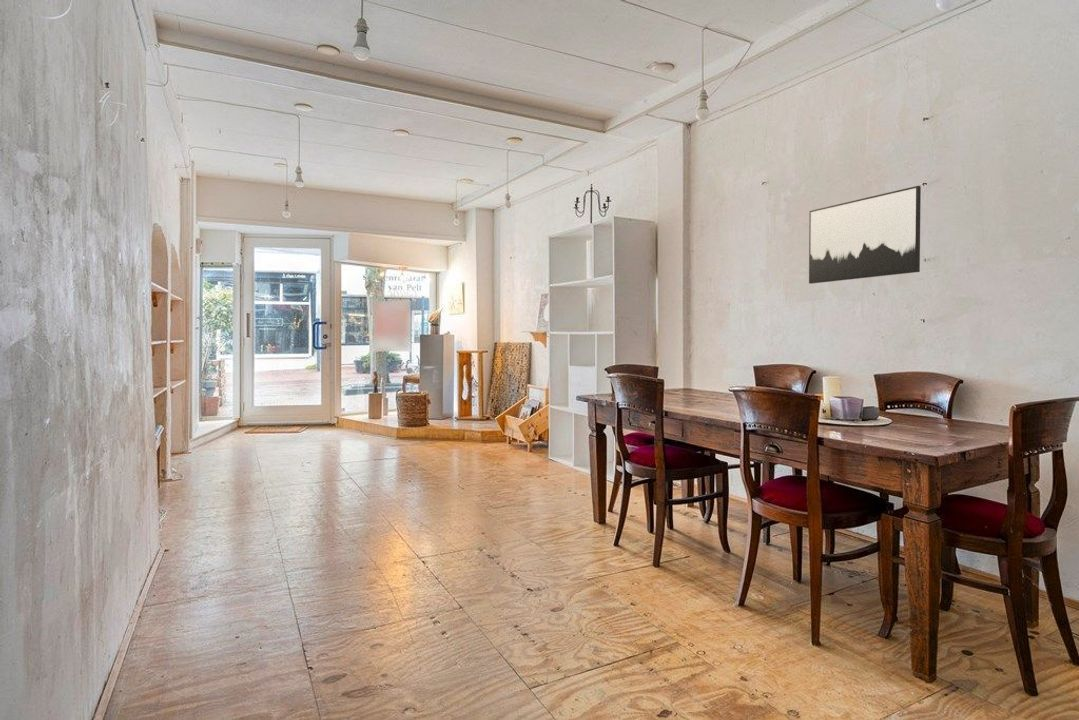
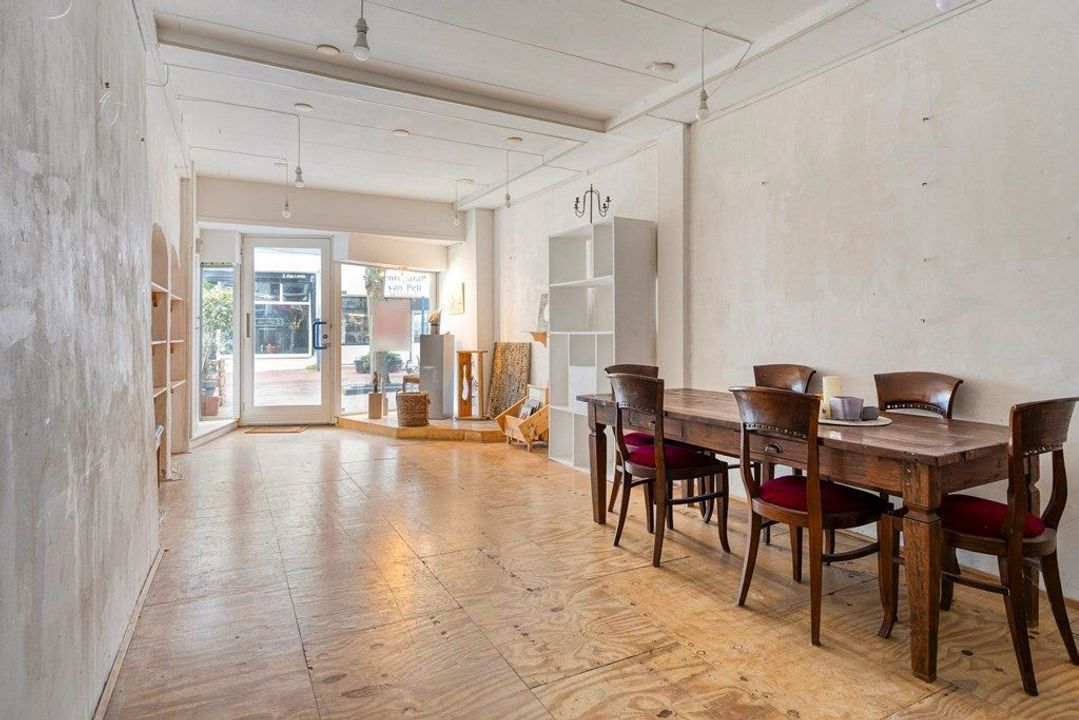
- wall art (859, 238)
